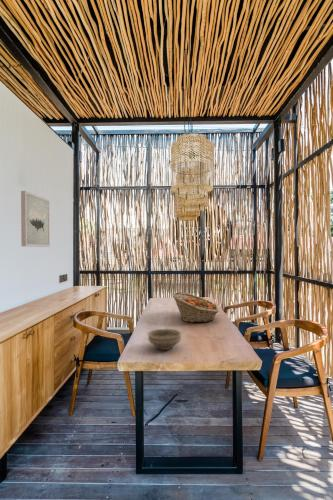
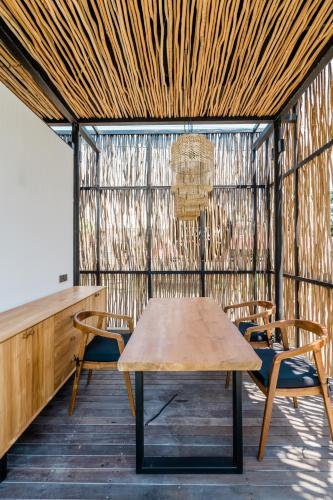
- bowl (164, 340)
- fruit basket (195, 305)
- wall art (36, 221)
